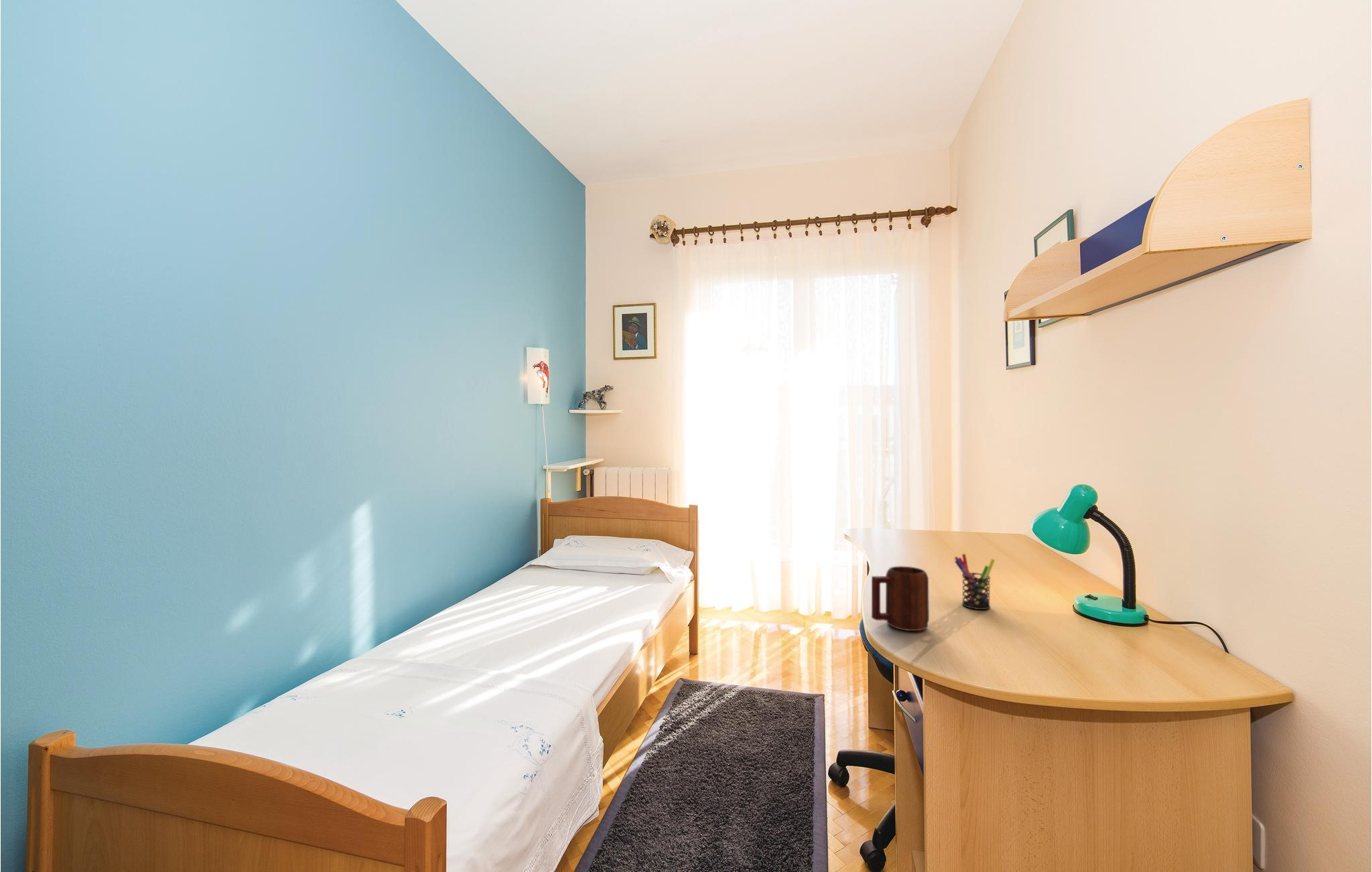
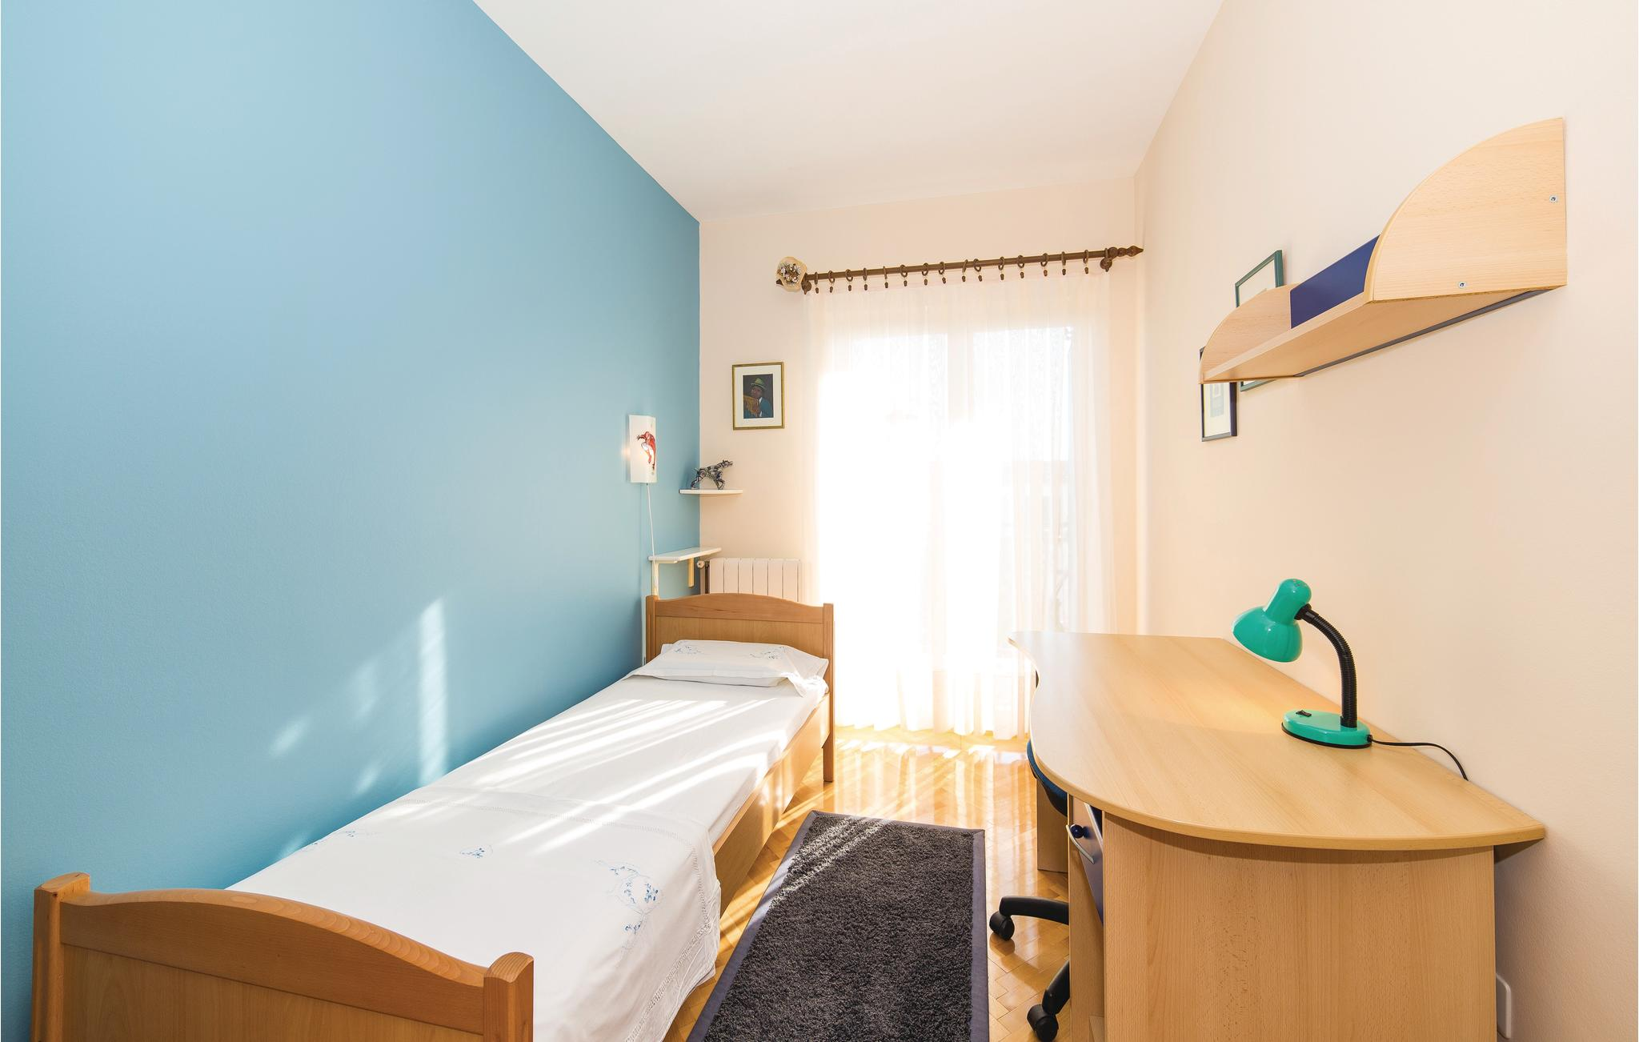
- mug (899, 597)
- pen holder (976, 580)
